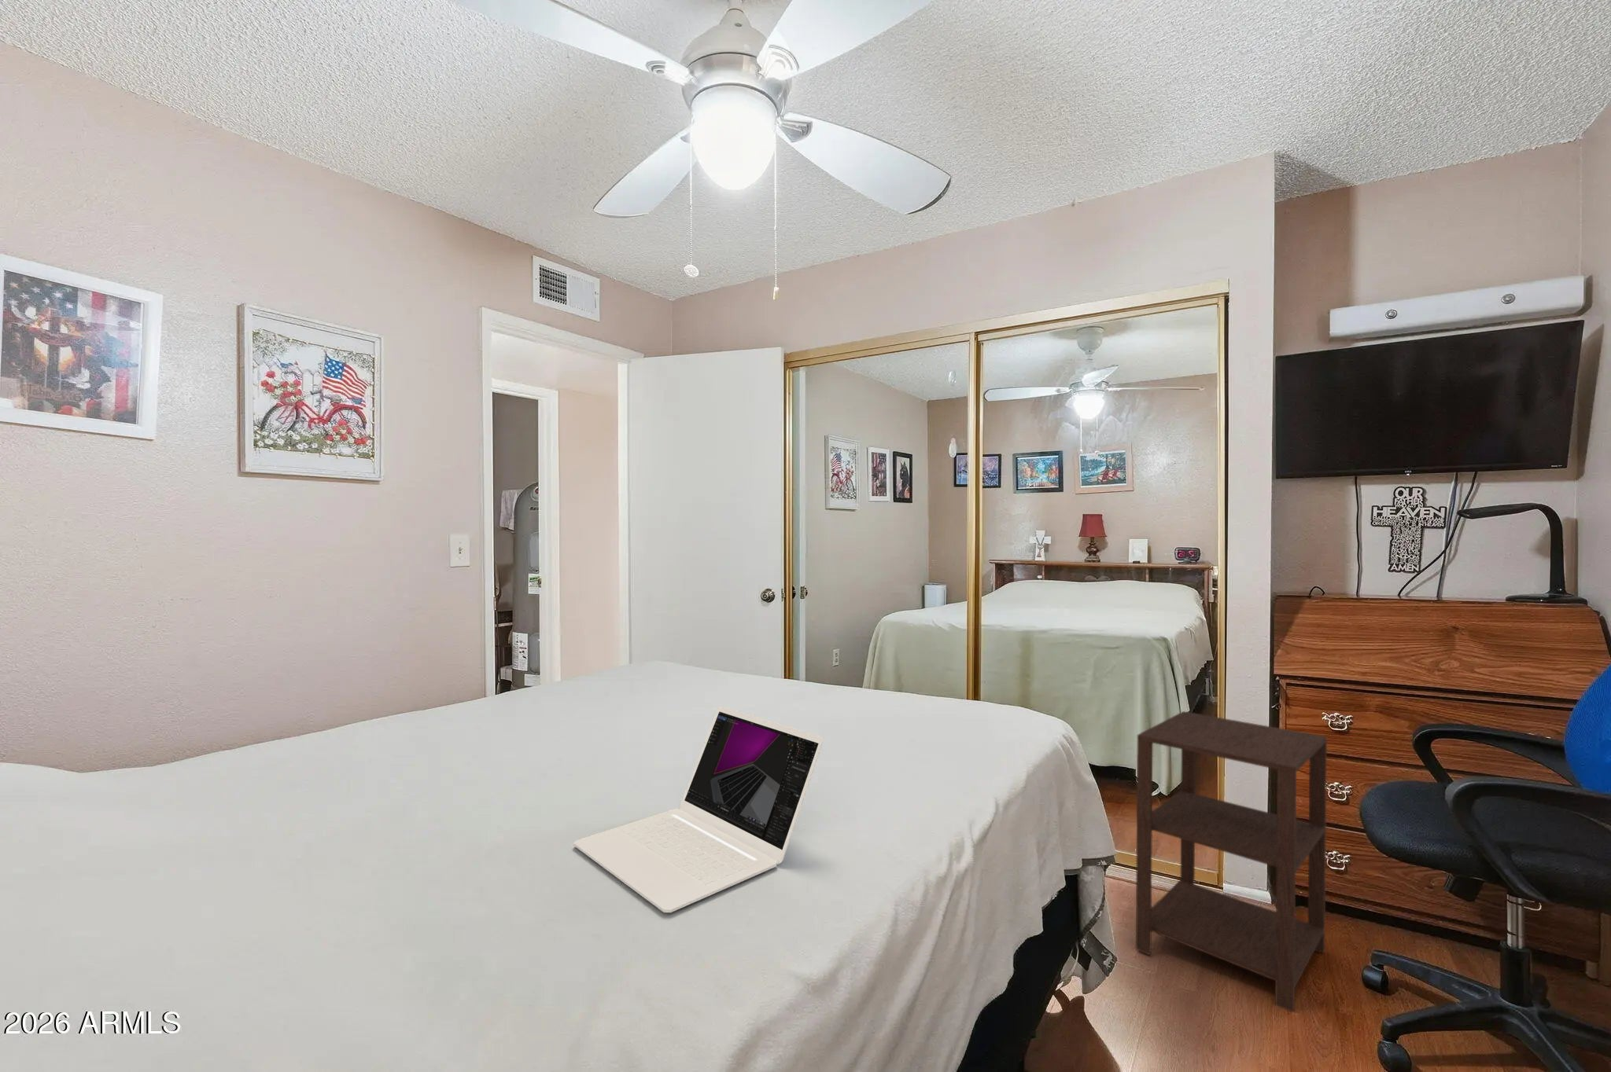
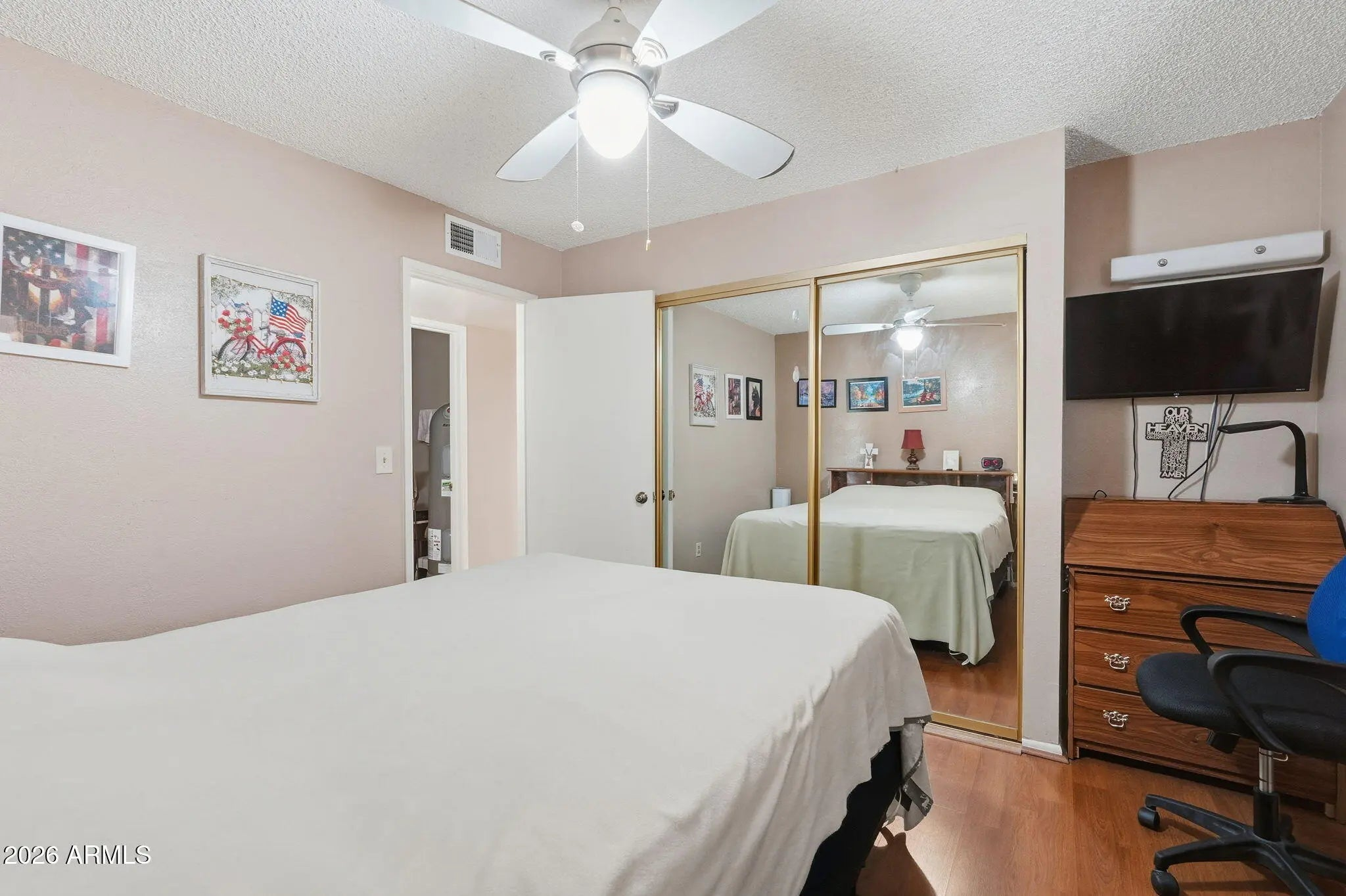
- laptop (699, 785)
- side table (1230, 843)
